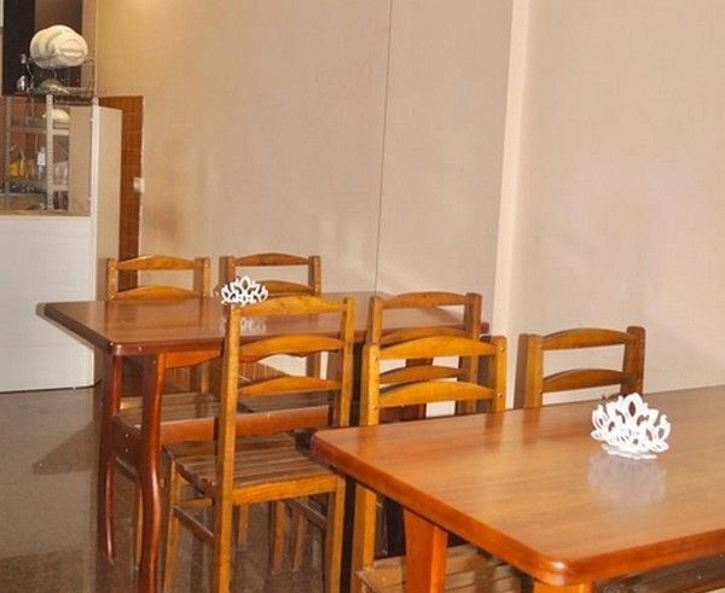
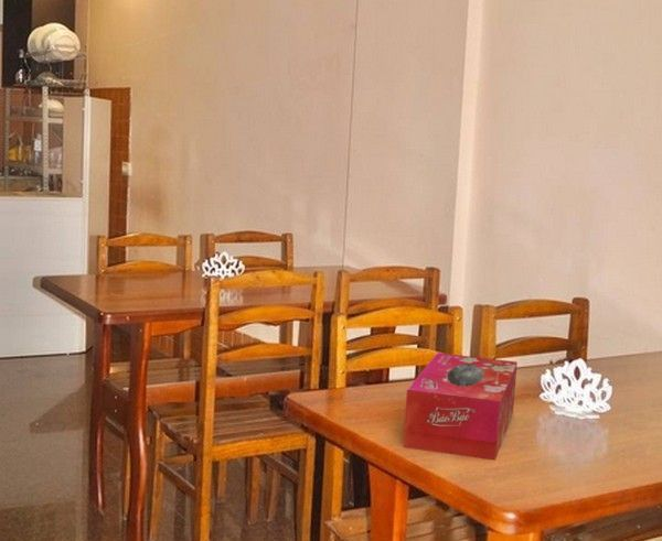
+ tissue box (463, 401)
